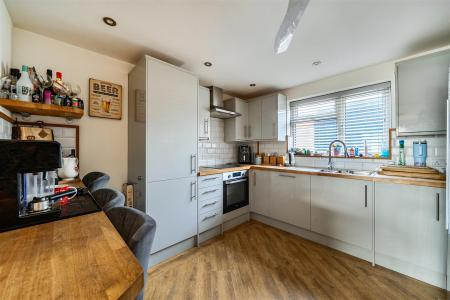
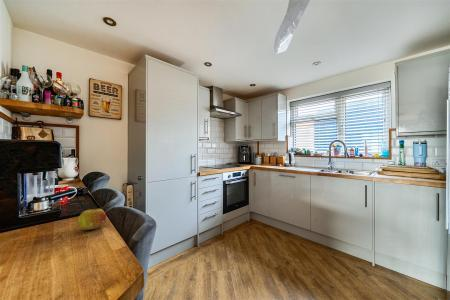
+ fruit (92, 219)
